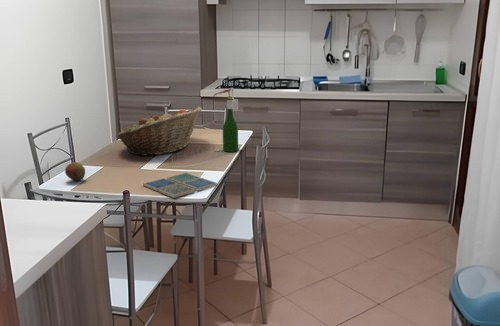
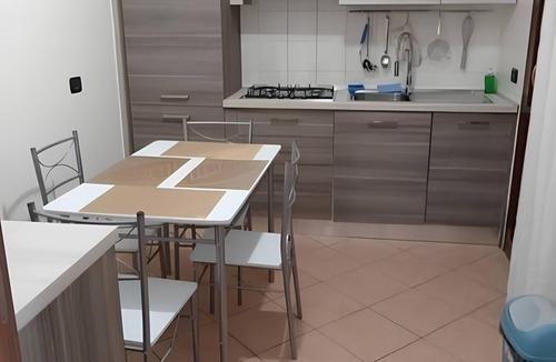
- drink coaster (180, 184)
- wine bottle (226, 119)
- apple (75, 171)
- fruit basket (161, 128)
